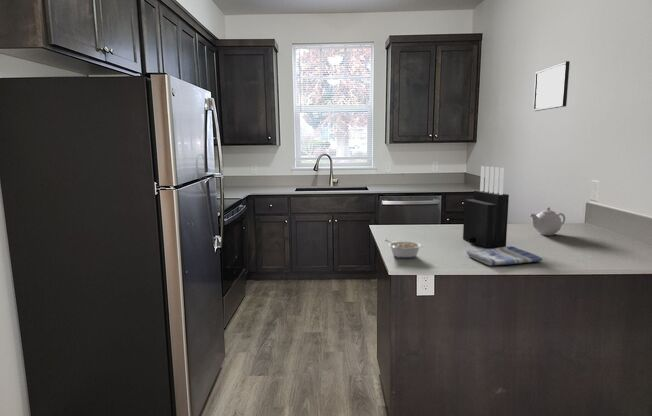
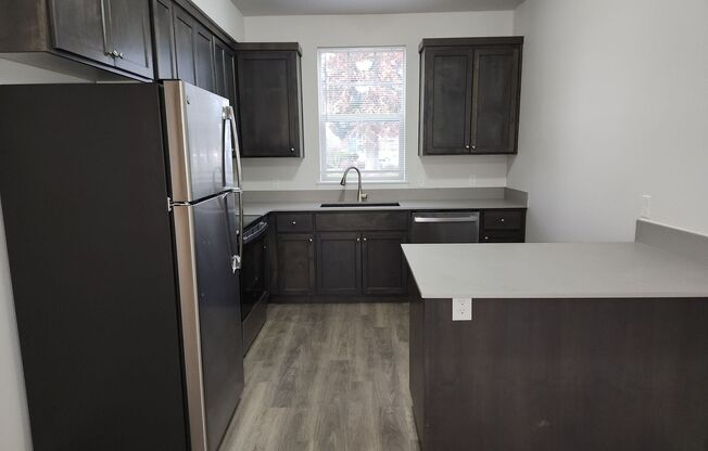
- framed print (549, 88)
- teapot (547, 220)
- knife block (483, 205)
- legume (403, 249)
- dish towel (502, 255)
